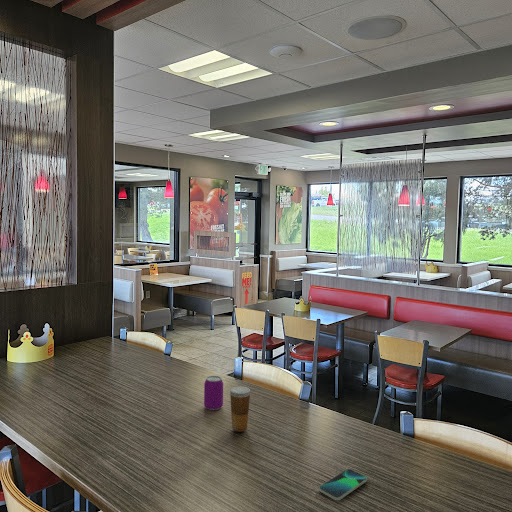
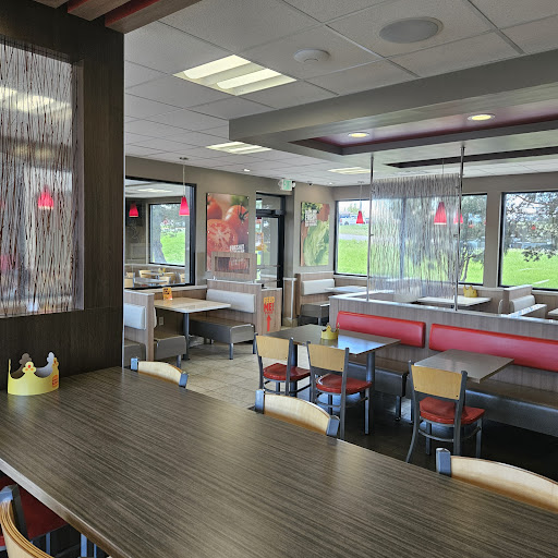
- beverage cup (239, 409)
- smartphone (343, 483)
- beverage can (213, 392)
